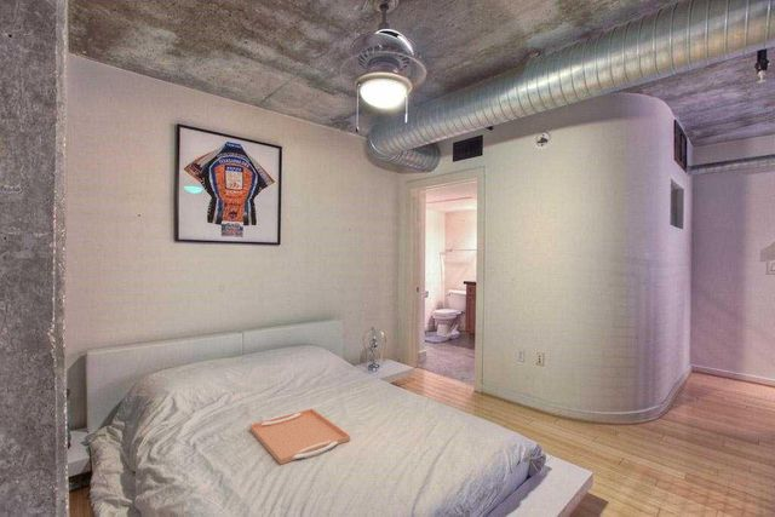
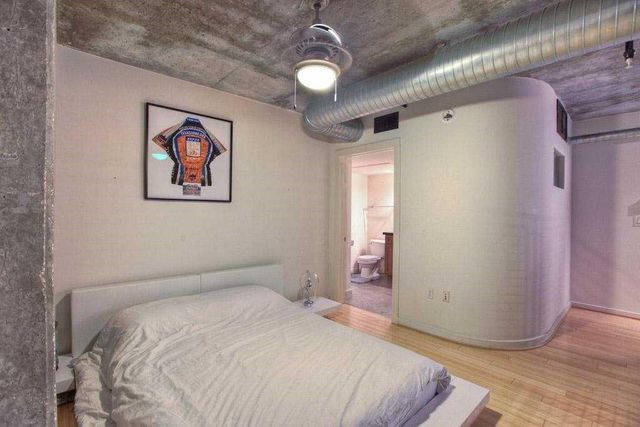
- serving tray (298, 432)
